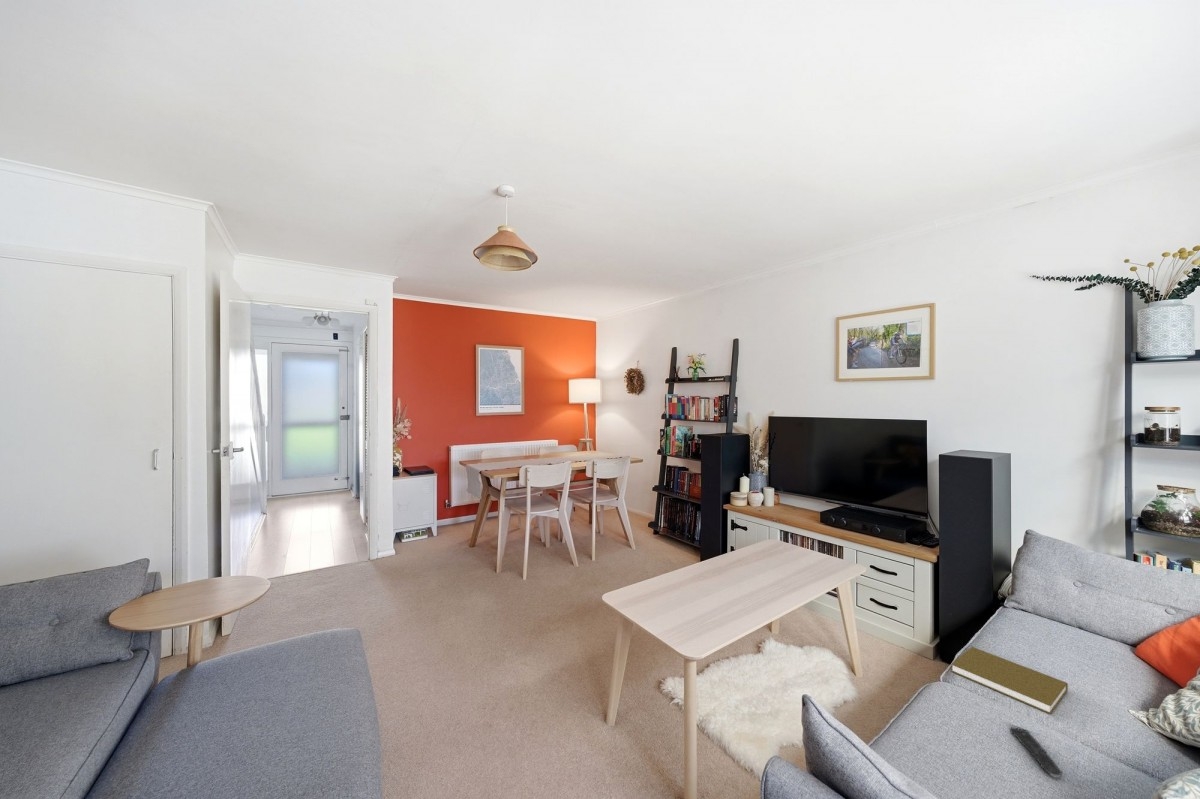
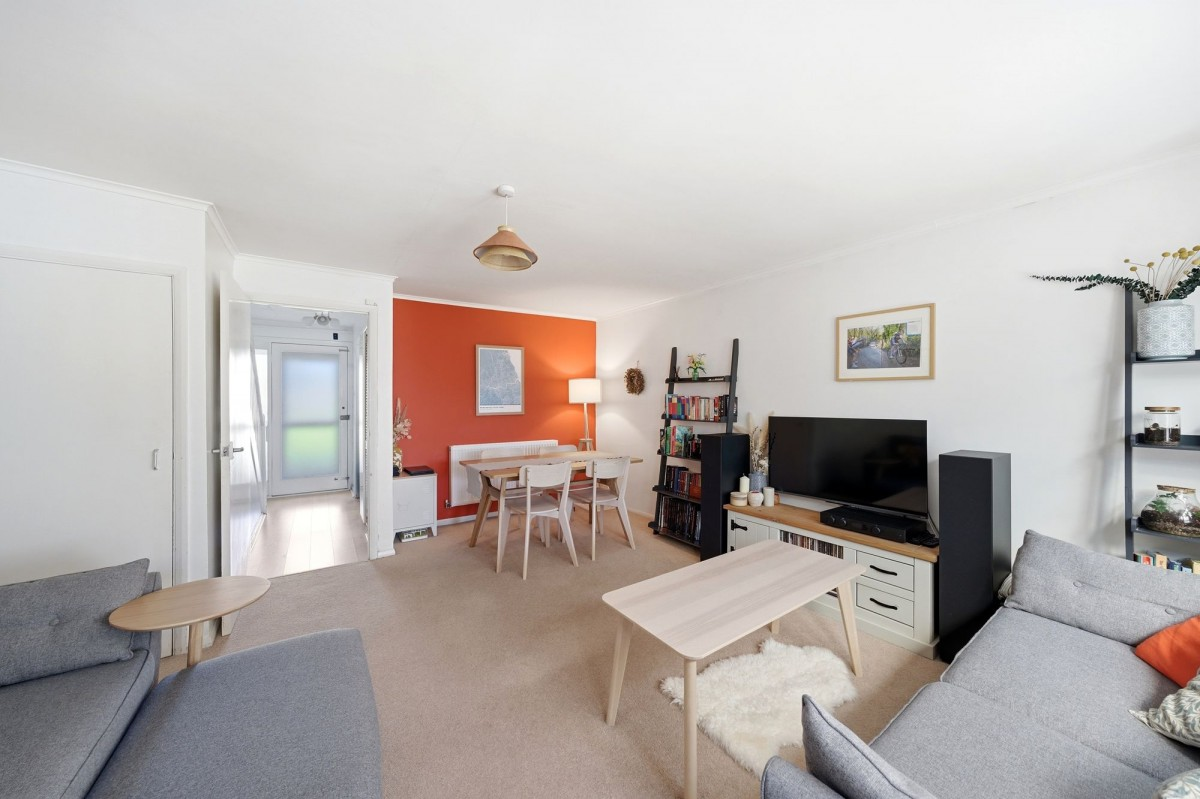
- book (1007, 676)
- remote control (1036, 751)
